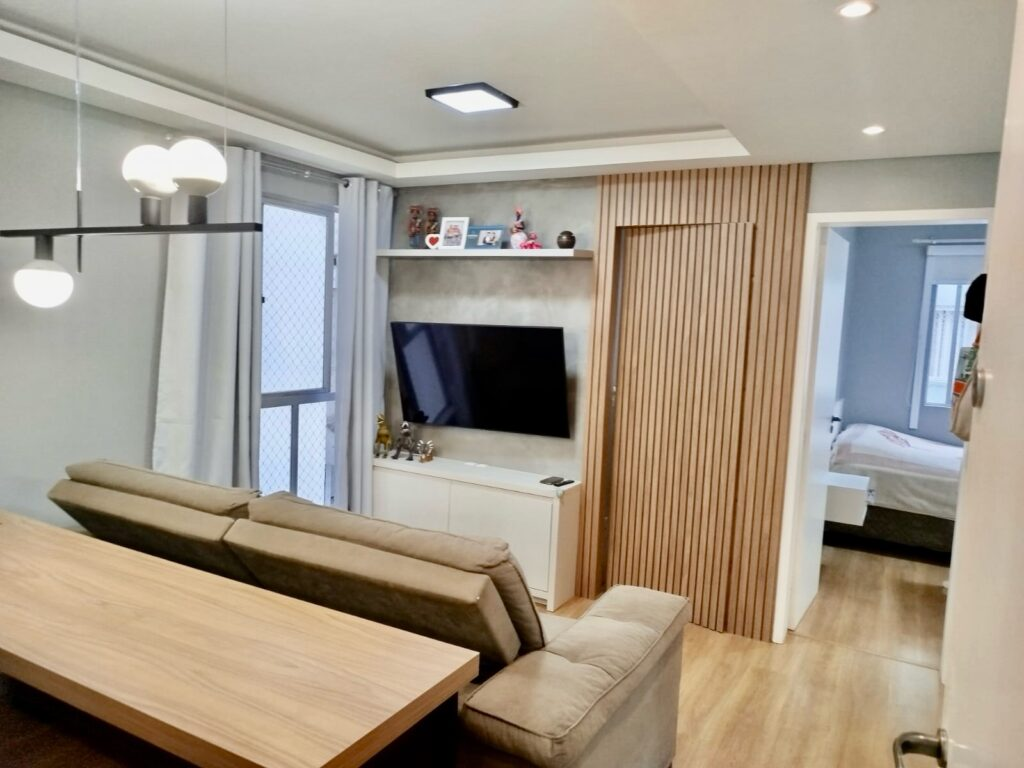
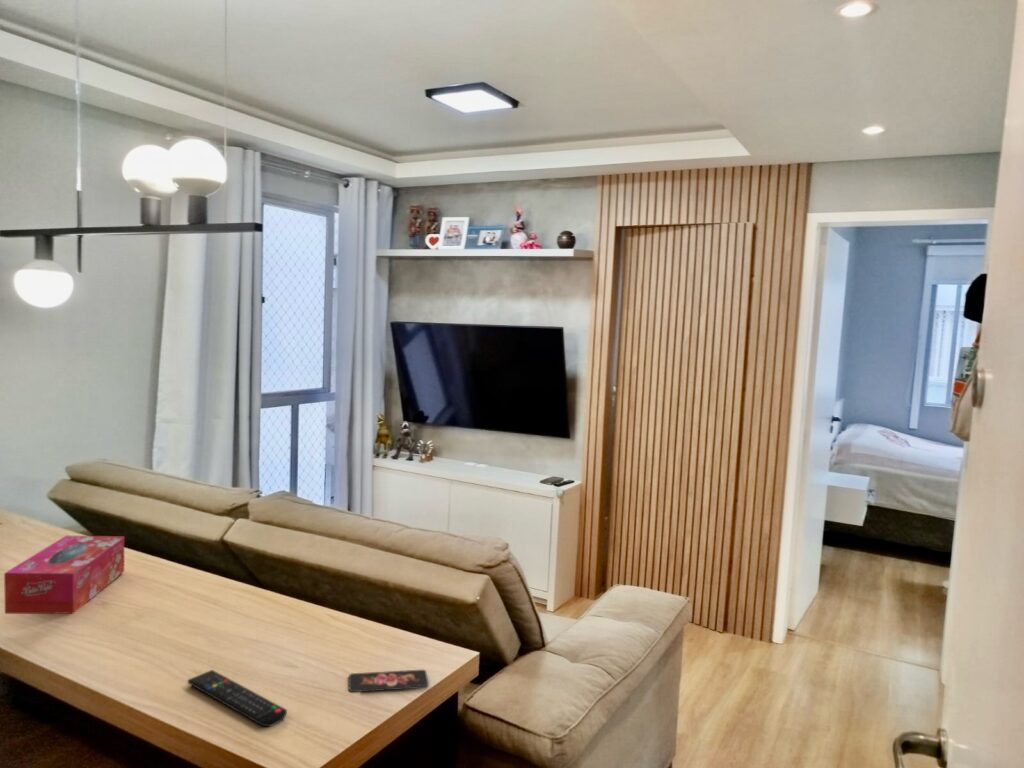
+ smartphone (388, 680)
+ remote control (236, 698)
+ tissue box (69, 572)
